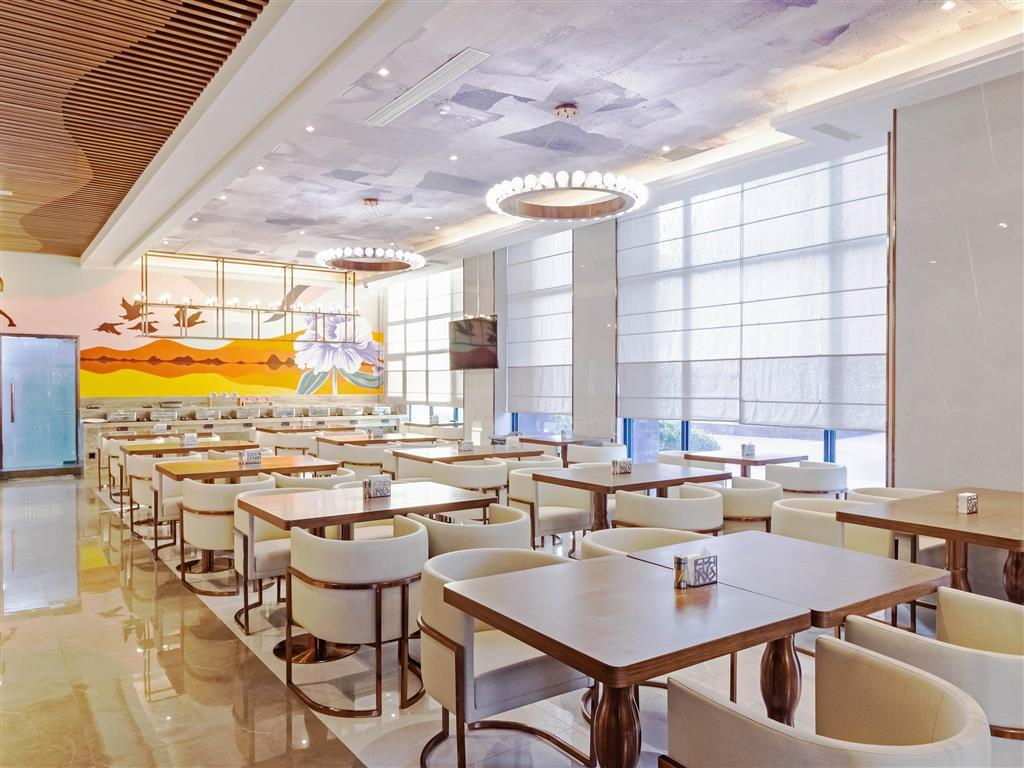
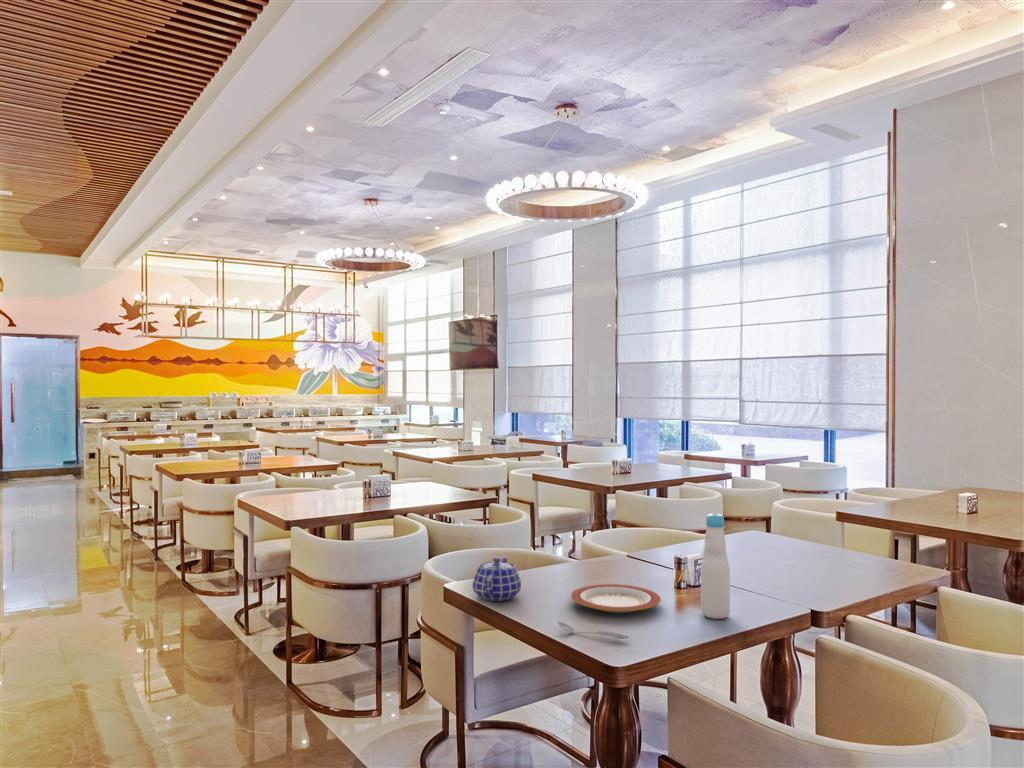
+ spoon (592, 632)
+ plate (615, 599)
+ teapot (497, 576)
+ bottle (715, 564)
